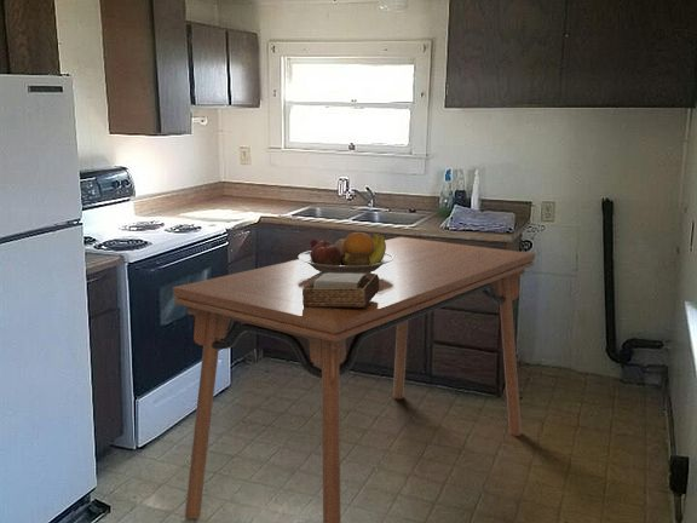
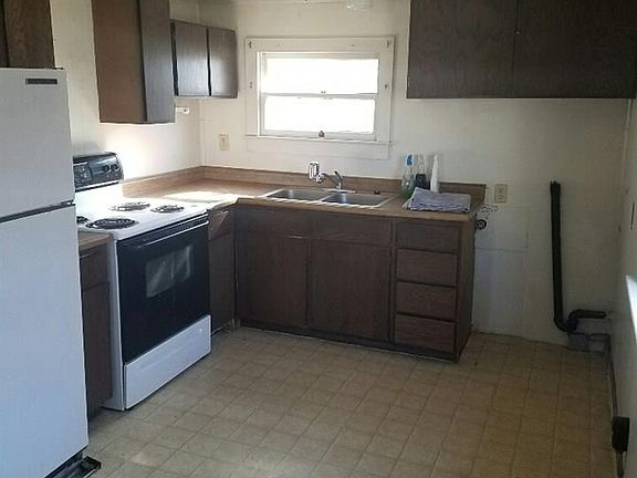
- napkin holder (341, 288)
- fruit bowl (345, 252)
- dining table (394, 372)
